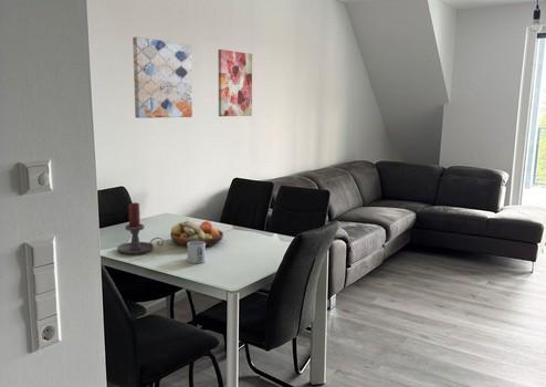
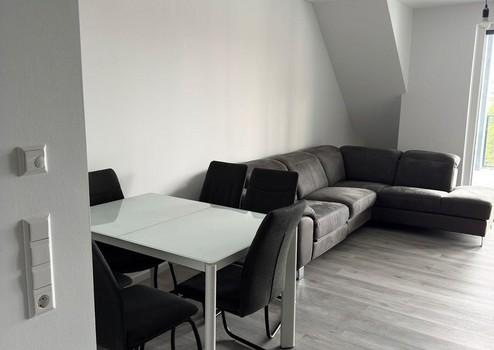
- mug (195, 251)
- wall art (235, 84)
- wall art (164, 80)
- fruit bowl (197, 231)
- candle holder (139, 226)
